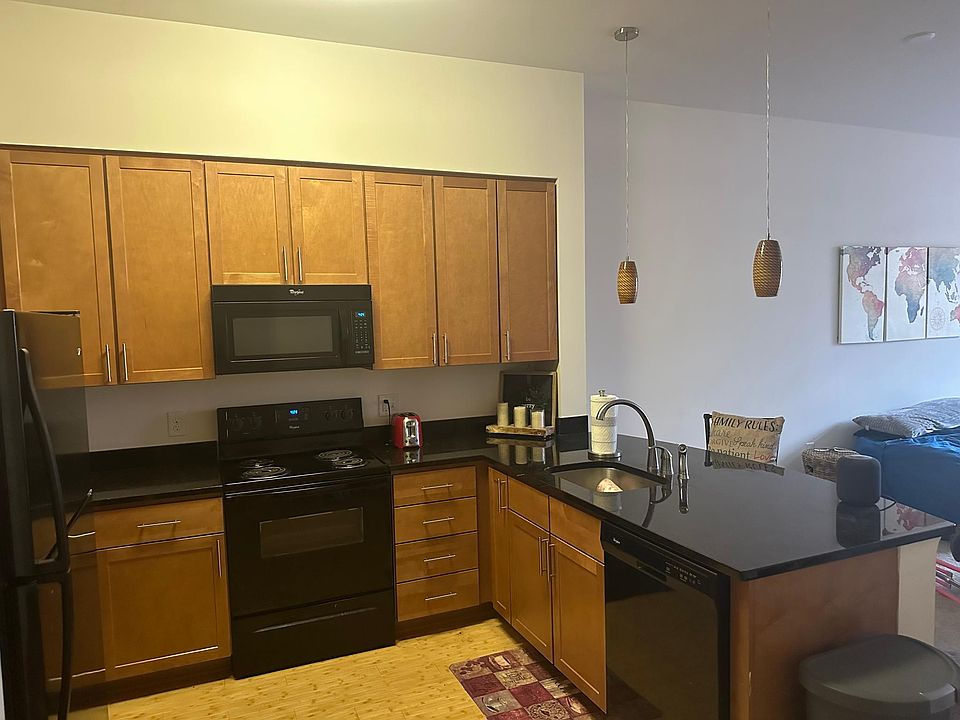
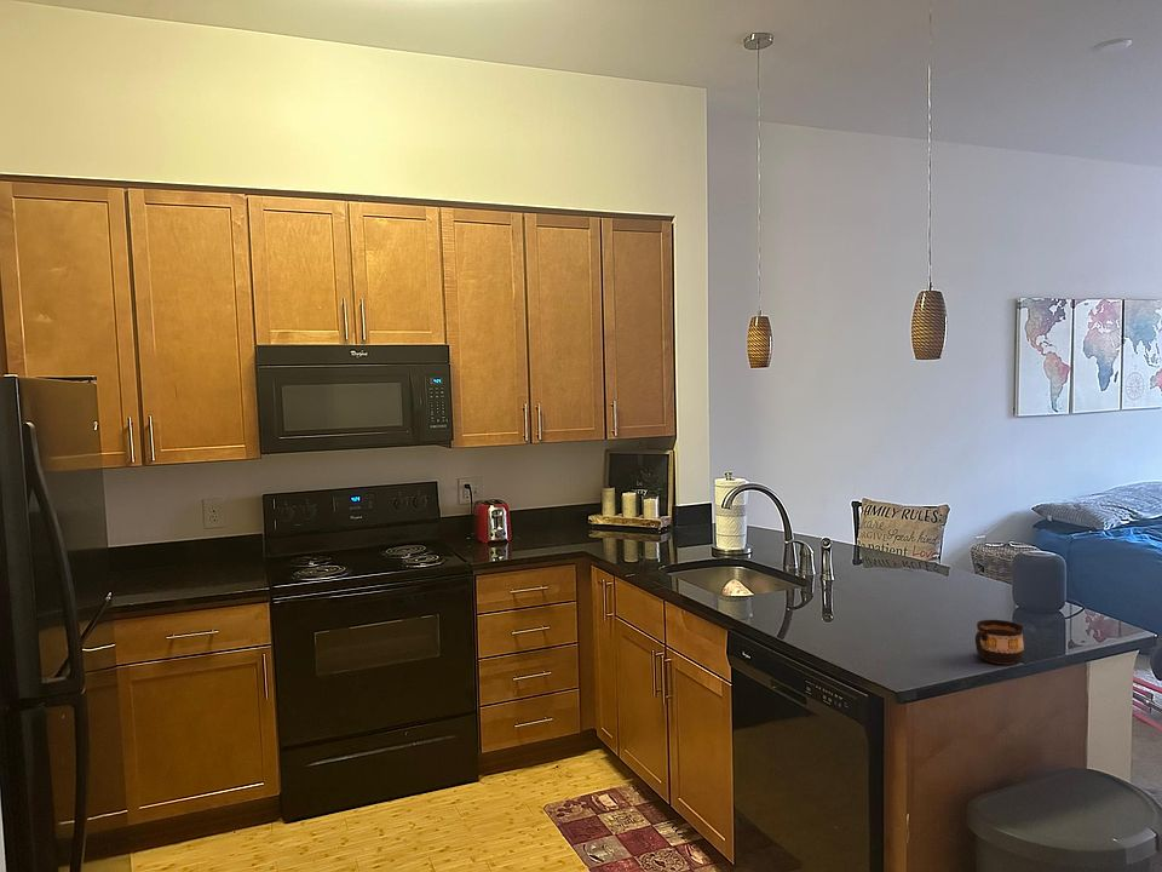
+ cup (996, 642)
